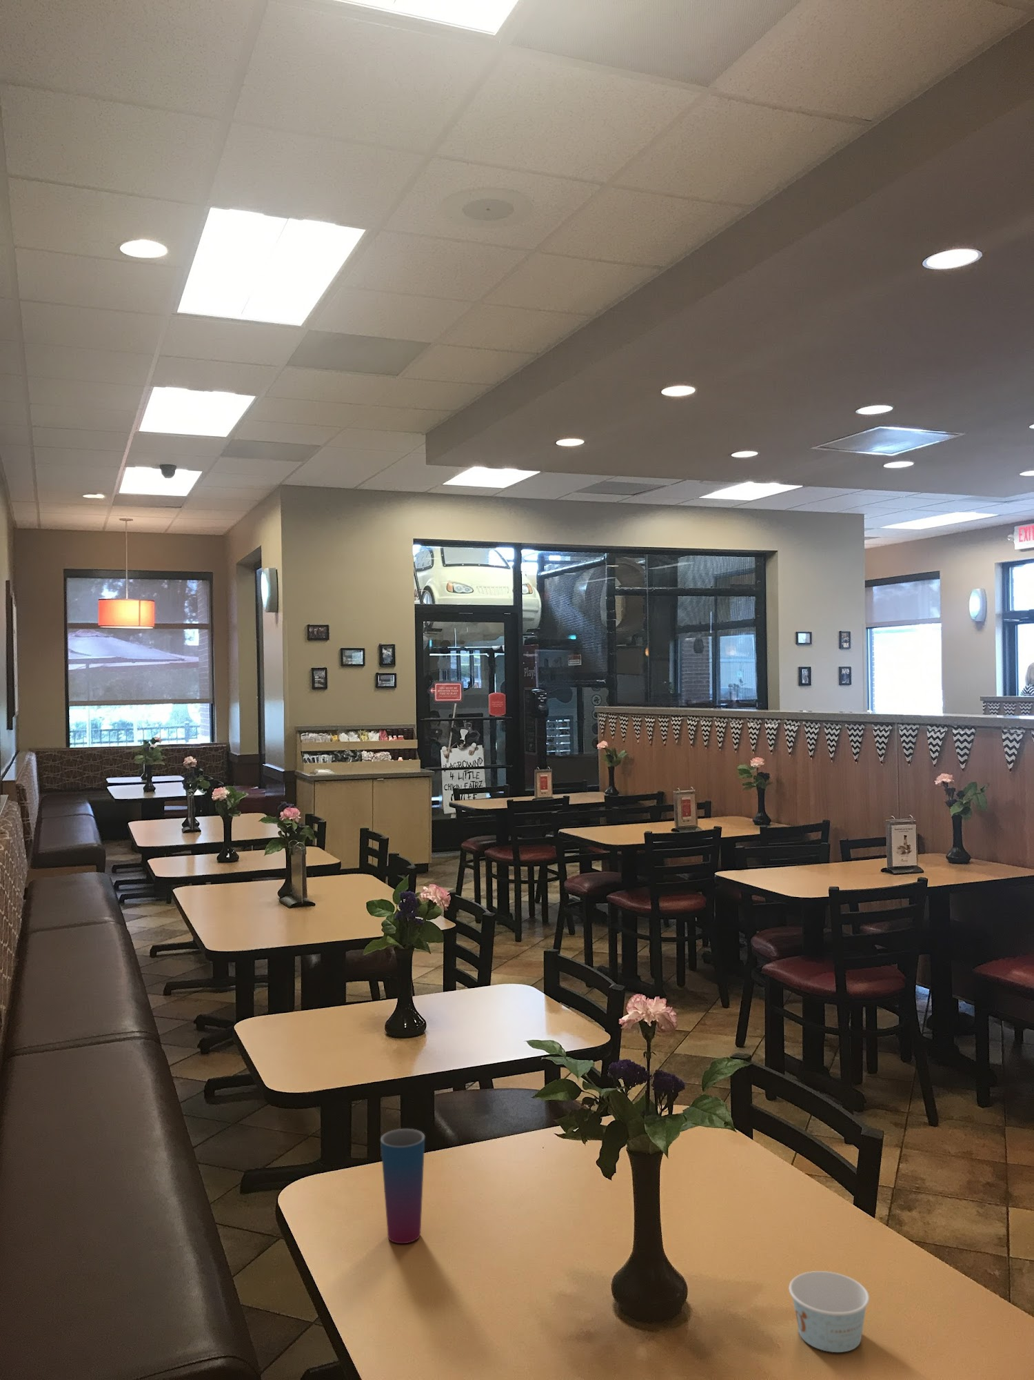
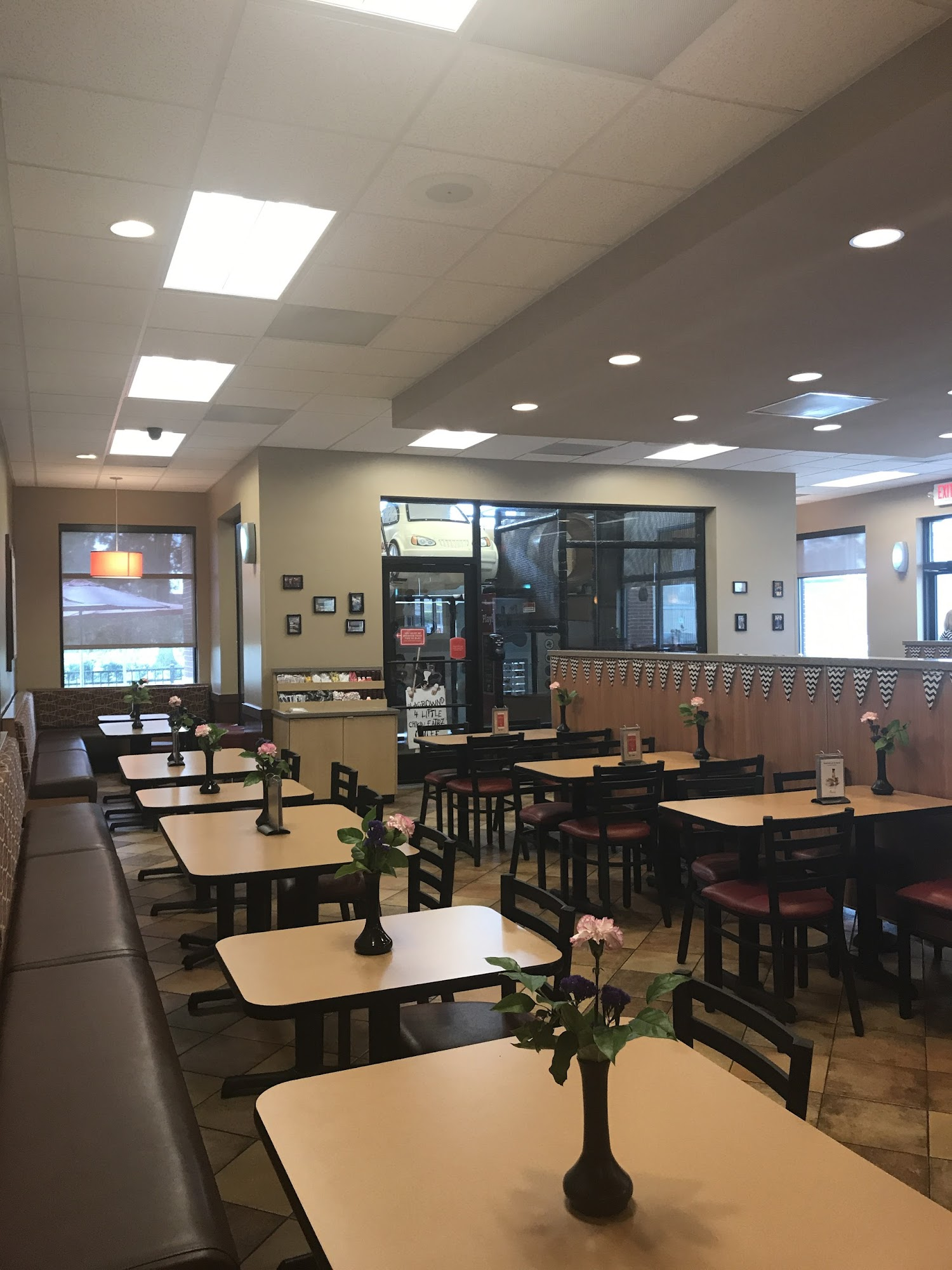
- cup (403, 1187)
- paper cup (829, 1313)
